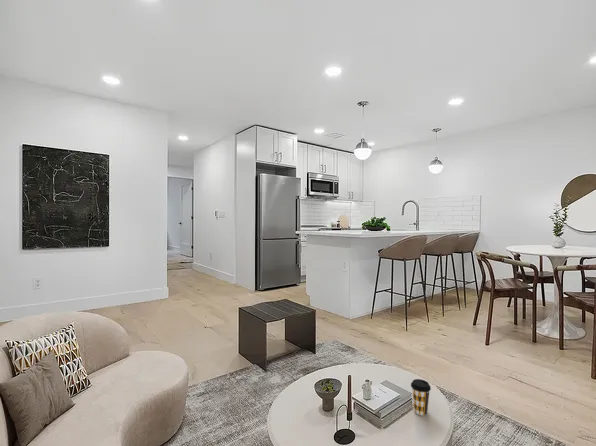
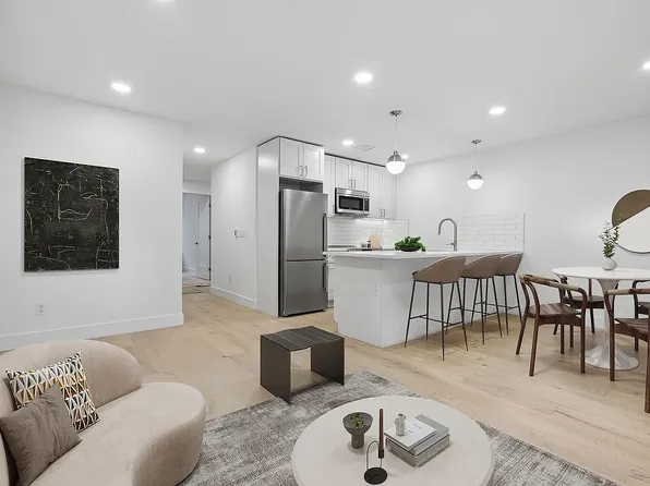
- coffee cup (420, 397)
